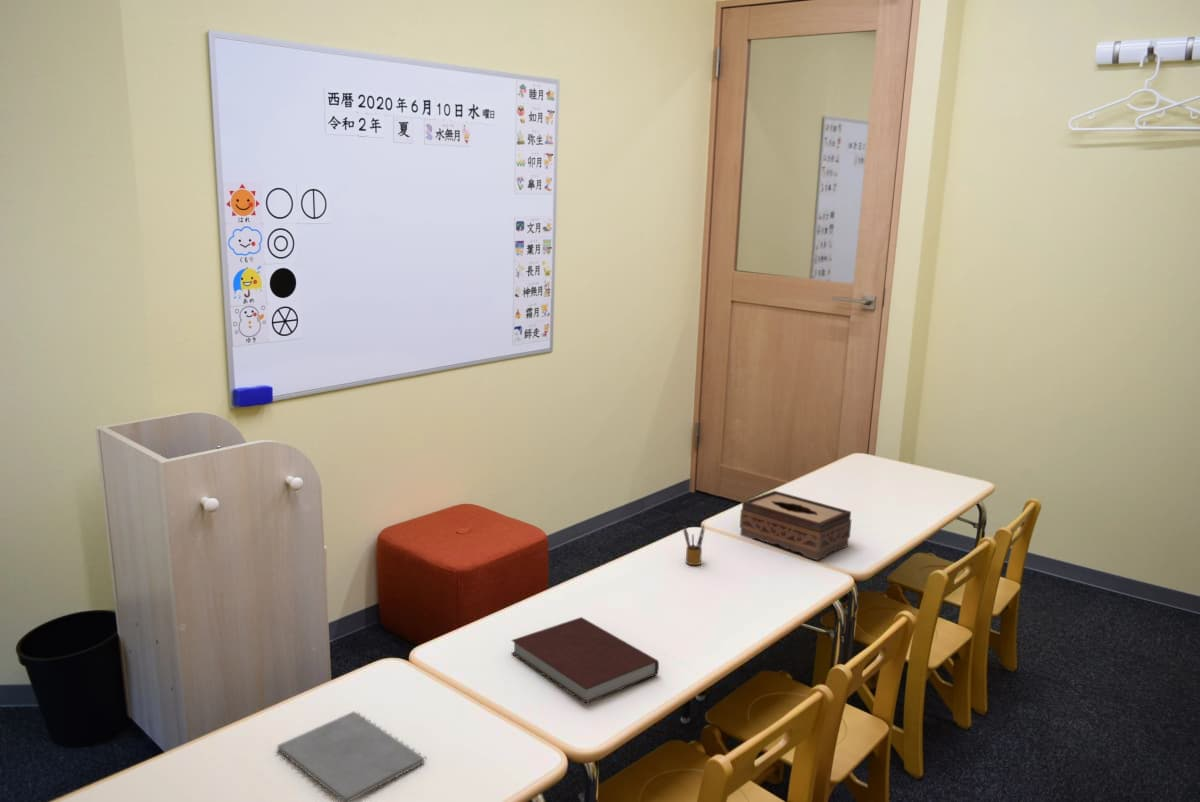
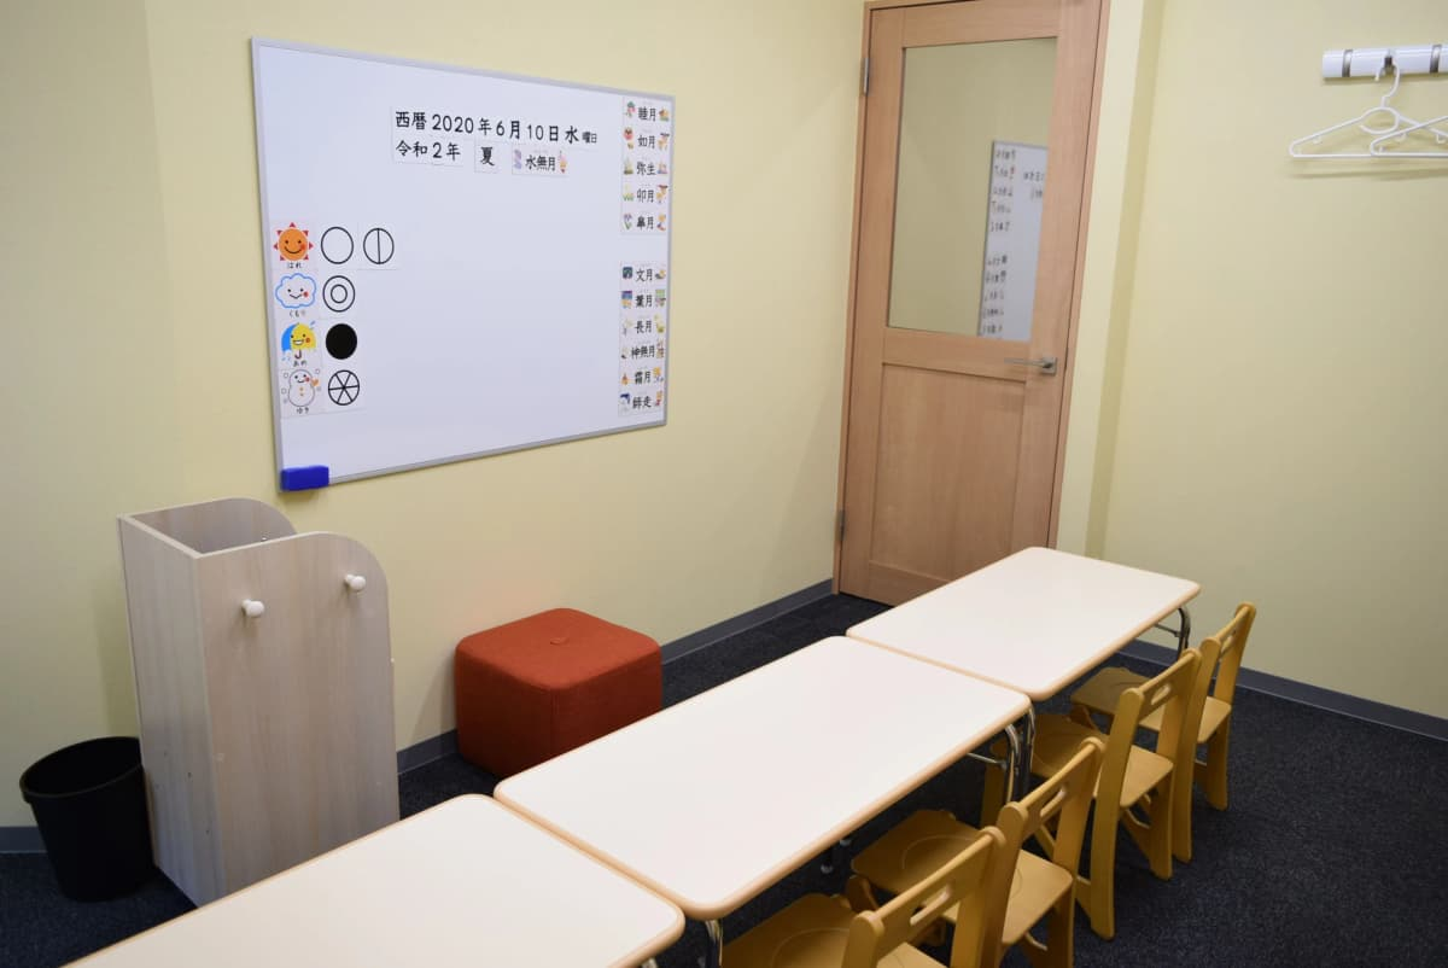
- tissue box (794, 523)
- notepad (350, 753)
- pencil box (693, 543)
- notebook (583, 656)
